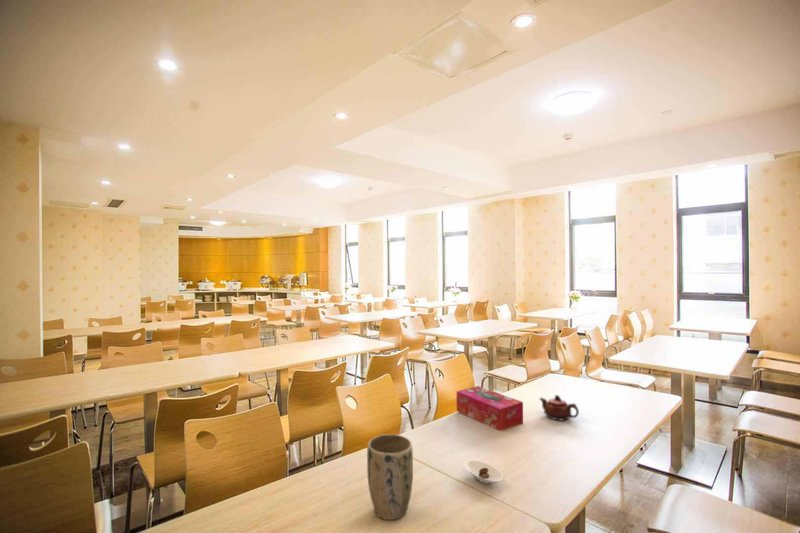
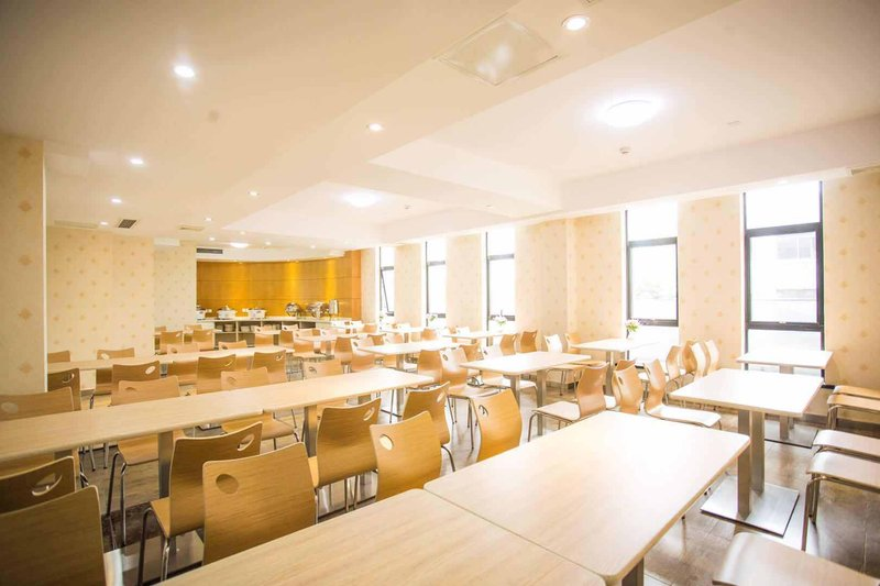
- teapot (558, 406)
- plant pot (390, 476)
- saucer (483, 473)
- tissue box (488, 406)
